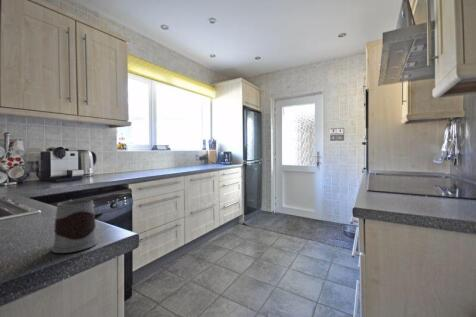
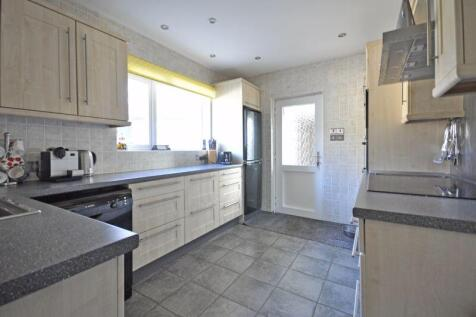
- mug (74, 222)
